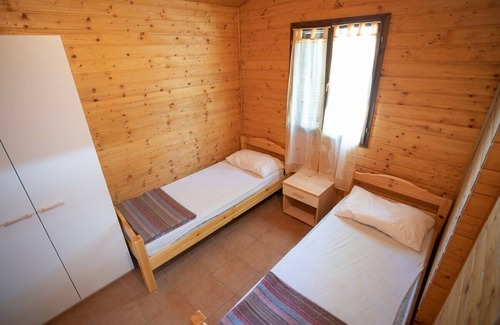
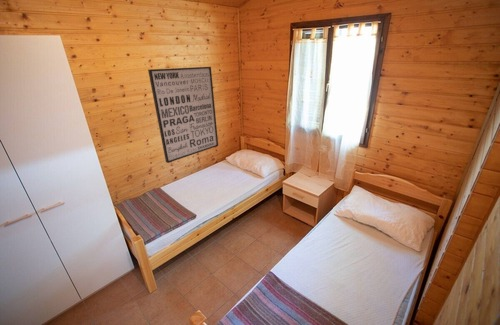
+ wall art (188, 113)
